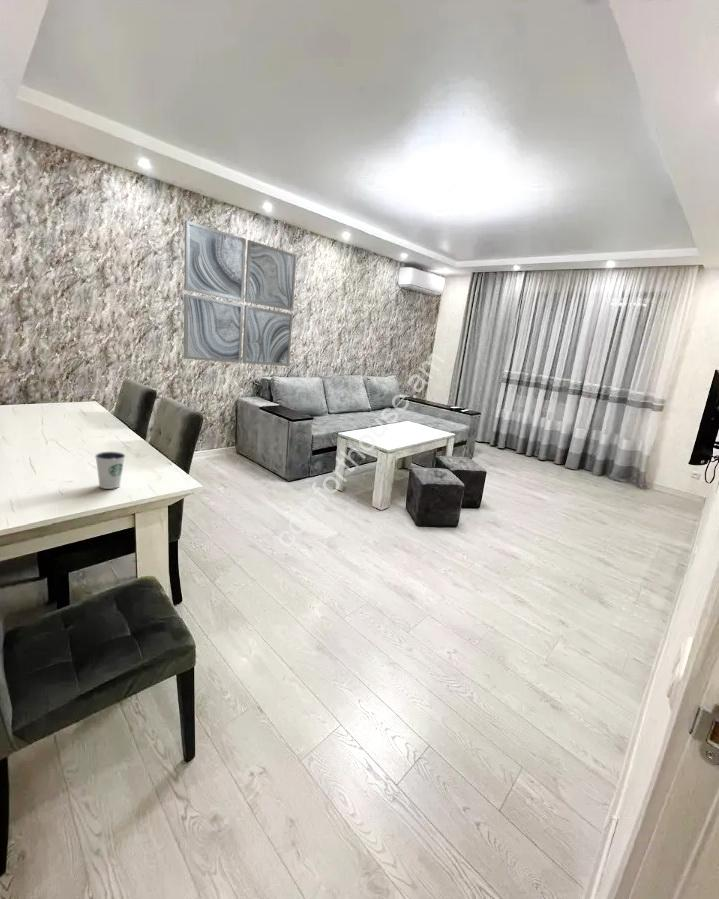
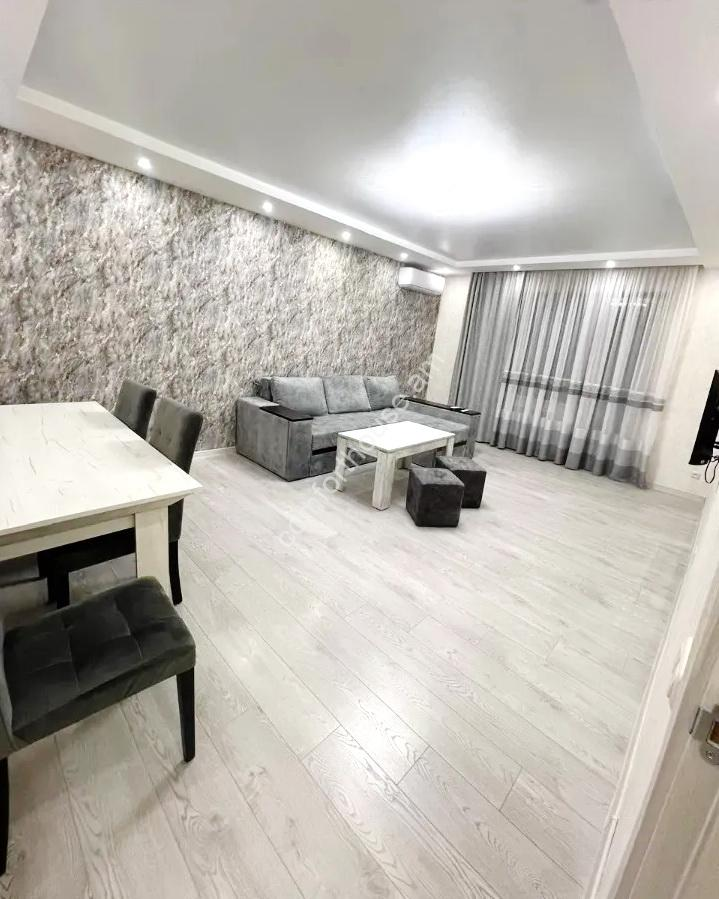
- wall art (245, 301)
- dixie cup (110, 470)
